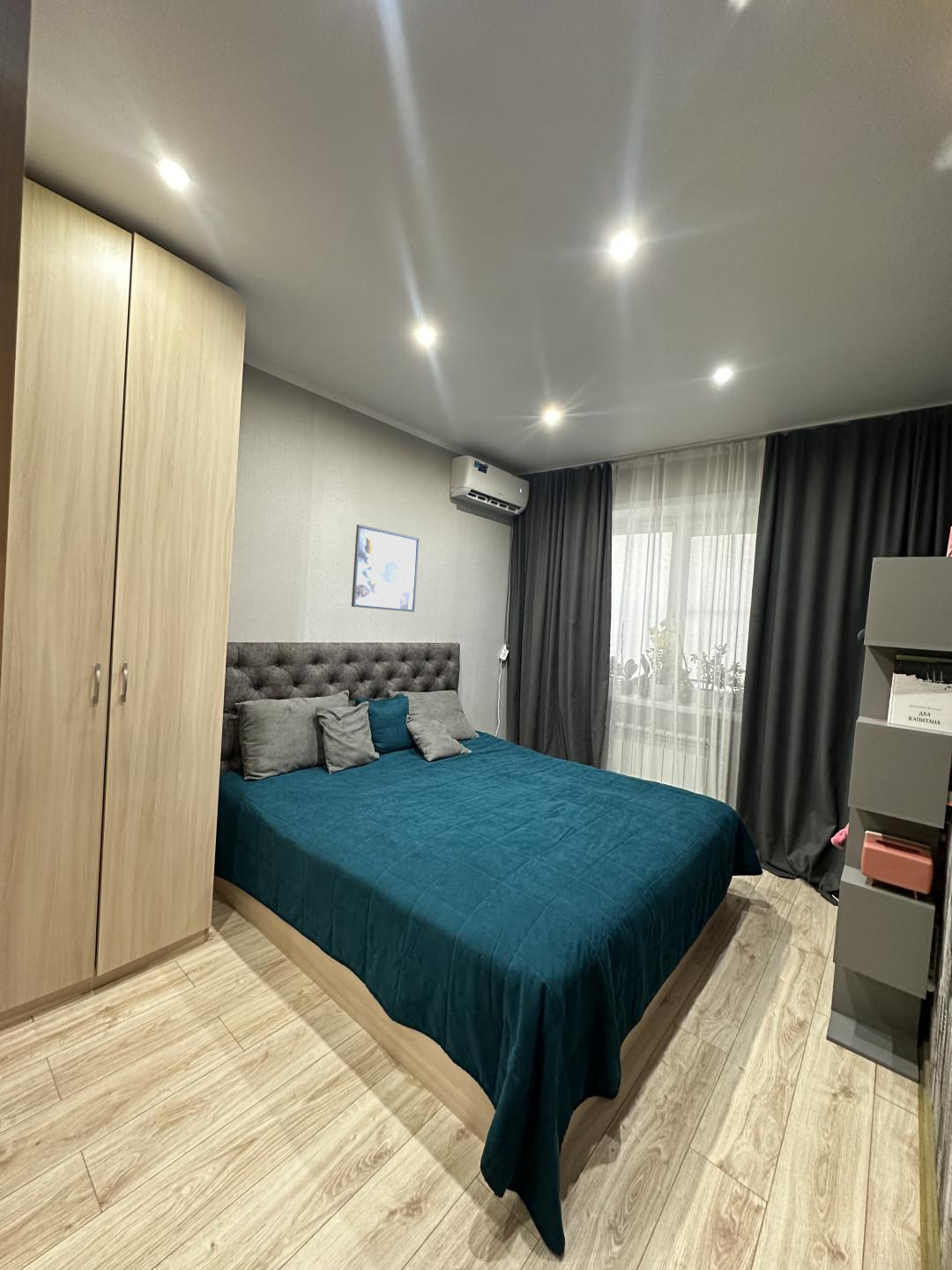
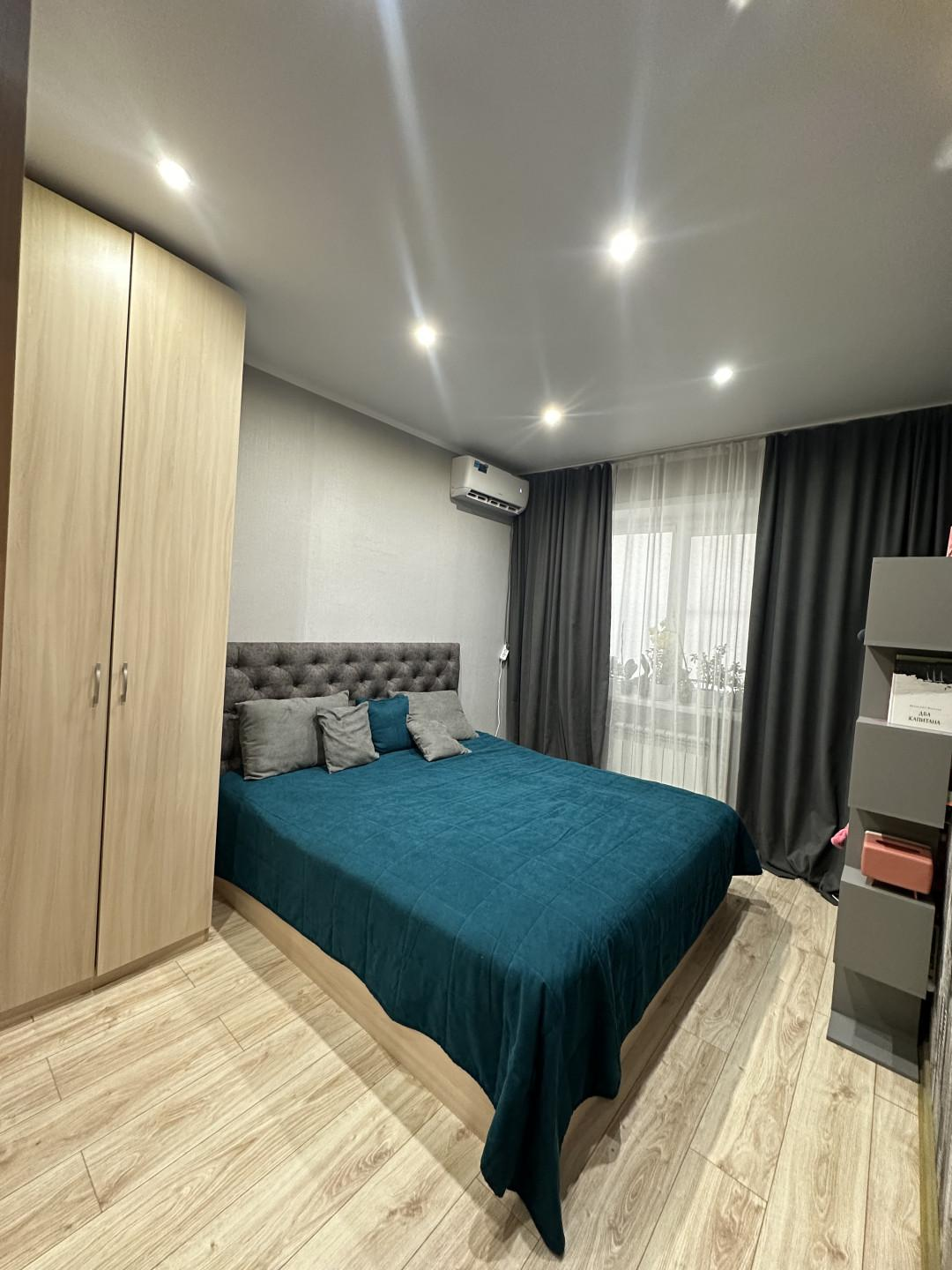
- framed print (387, 571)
